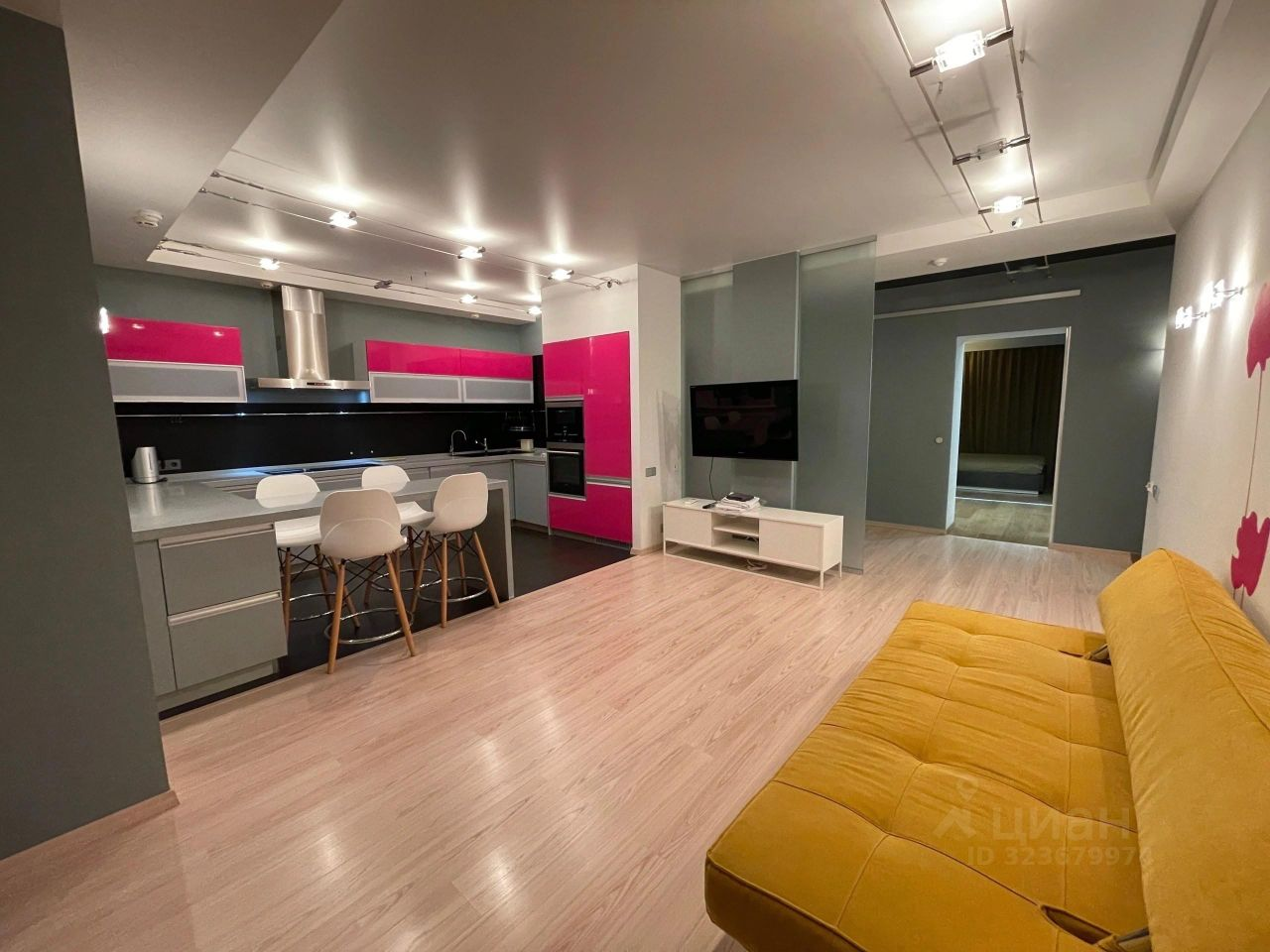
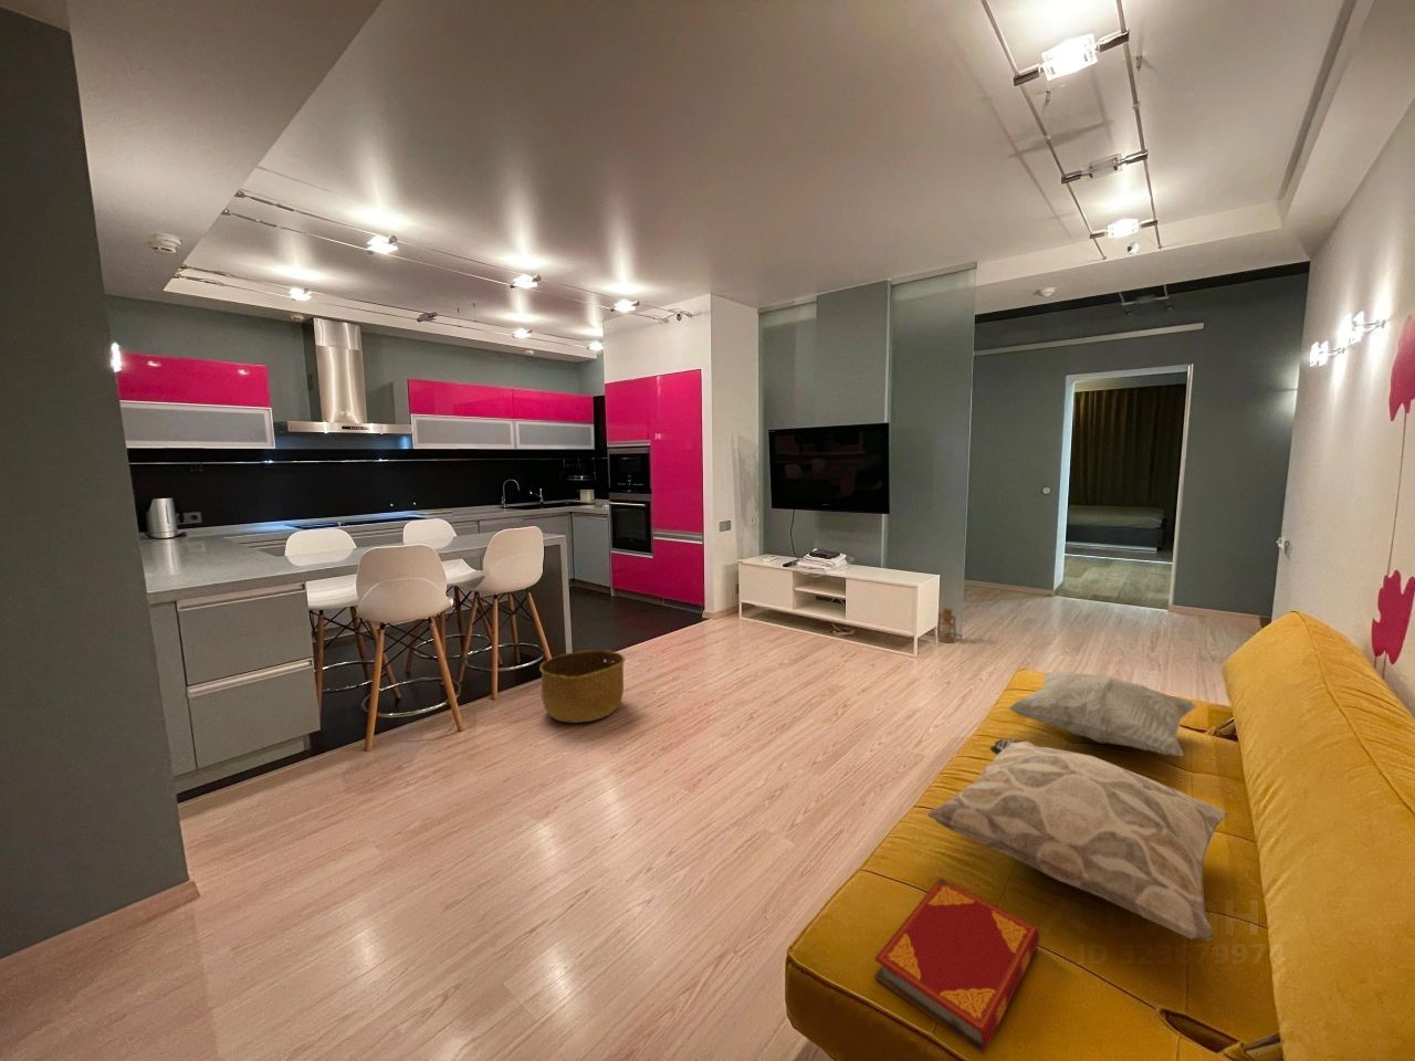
+ hardback book (958, 953)
+ decorative pillow (1075, 812)
+ lantern (946, 621)
+ basket (584, 684)
+ decorative pillow (1102, 707)
